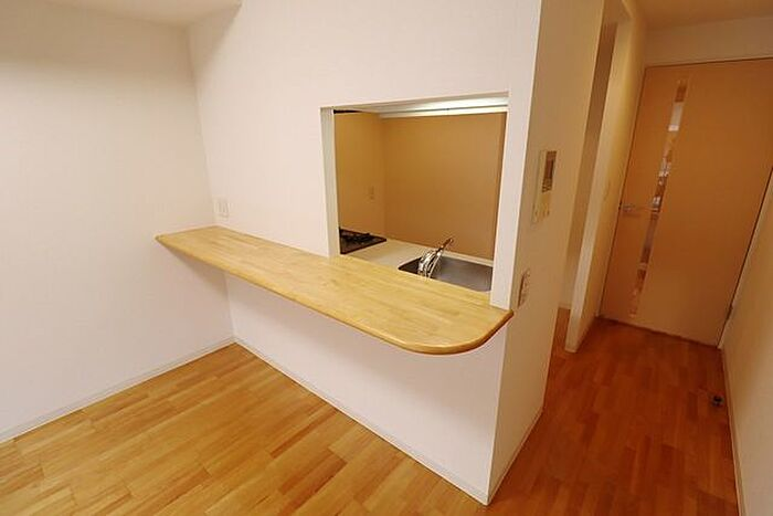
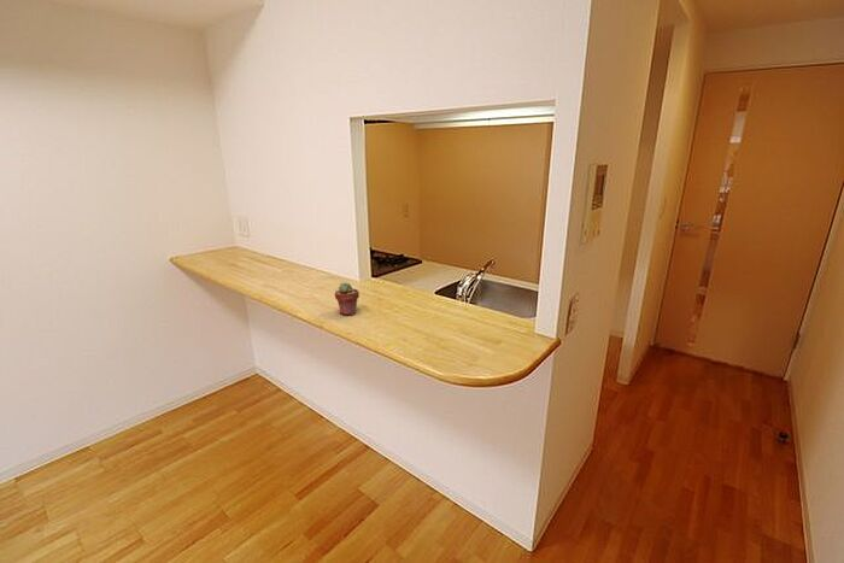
+ potted succulent (346, 297)
